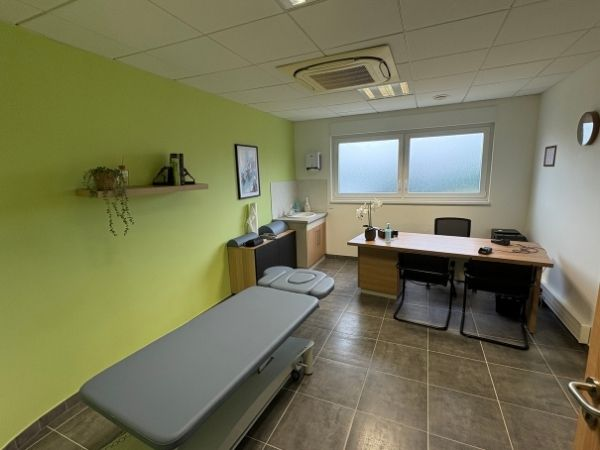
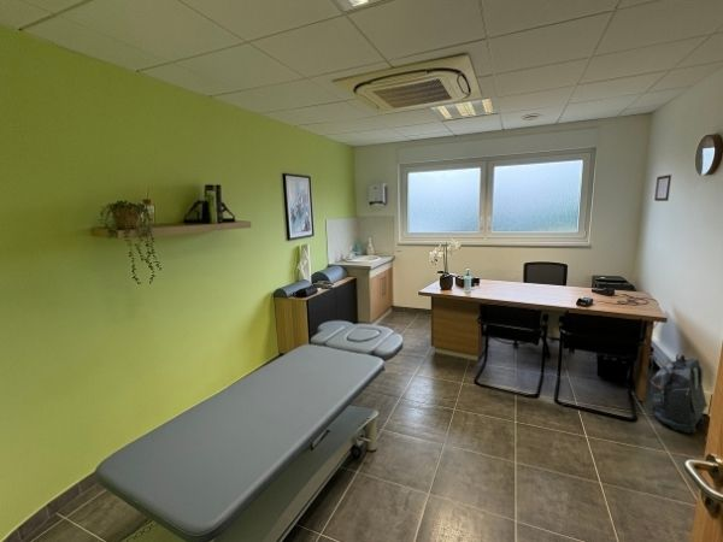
+ backpack (683, 389)
